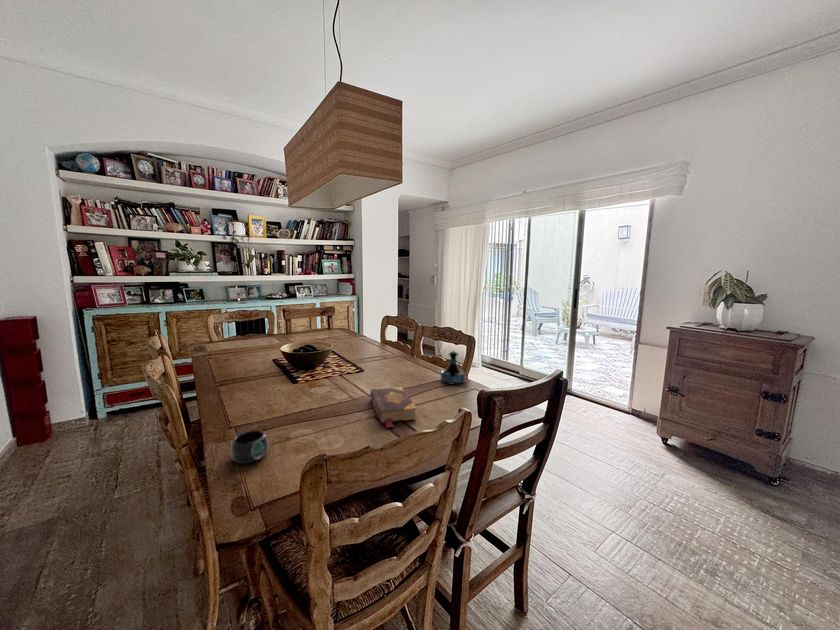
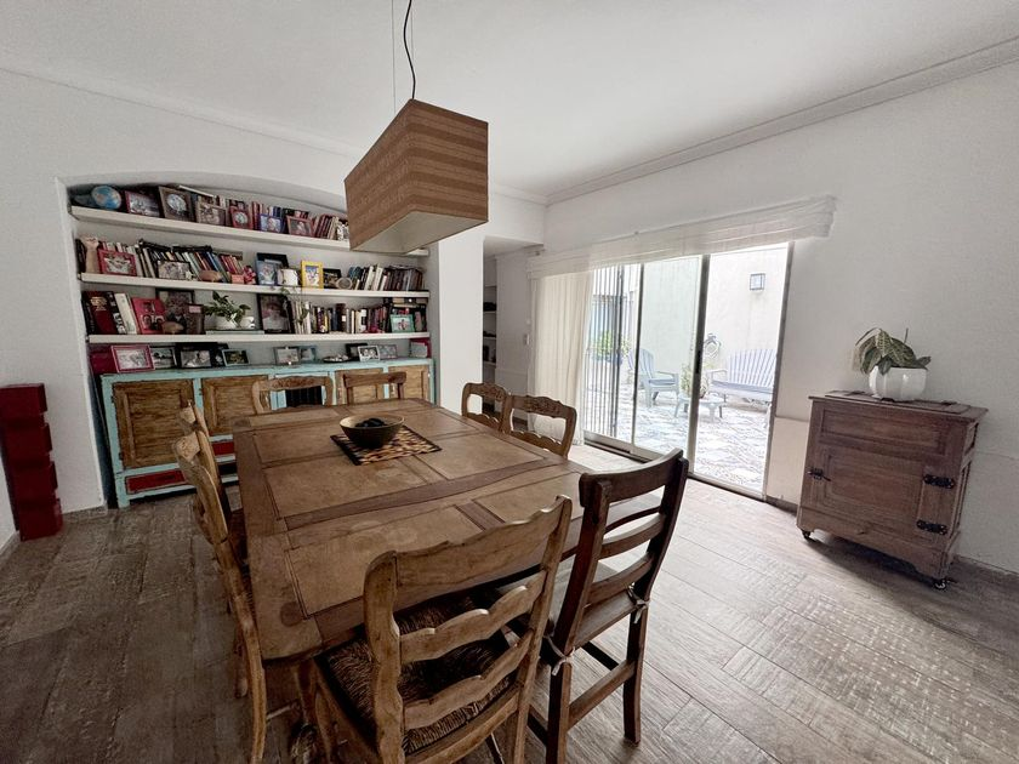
- tequila bottle (452, 366)
- mug (247, 445)
- book (392, 405)
